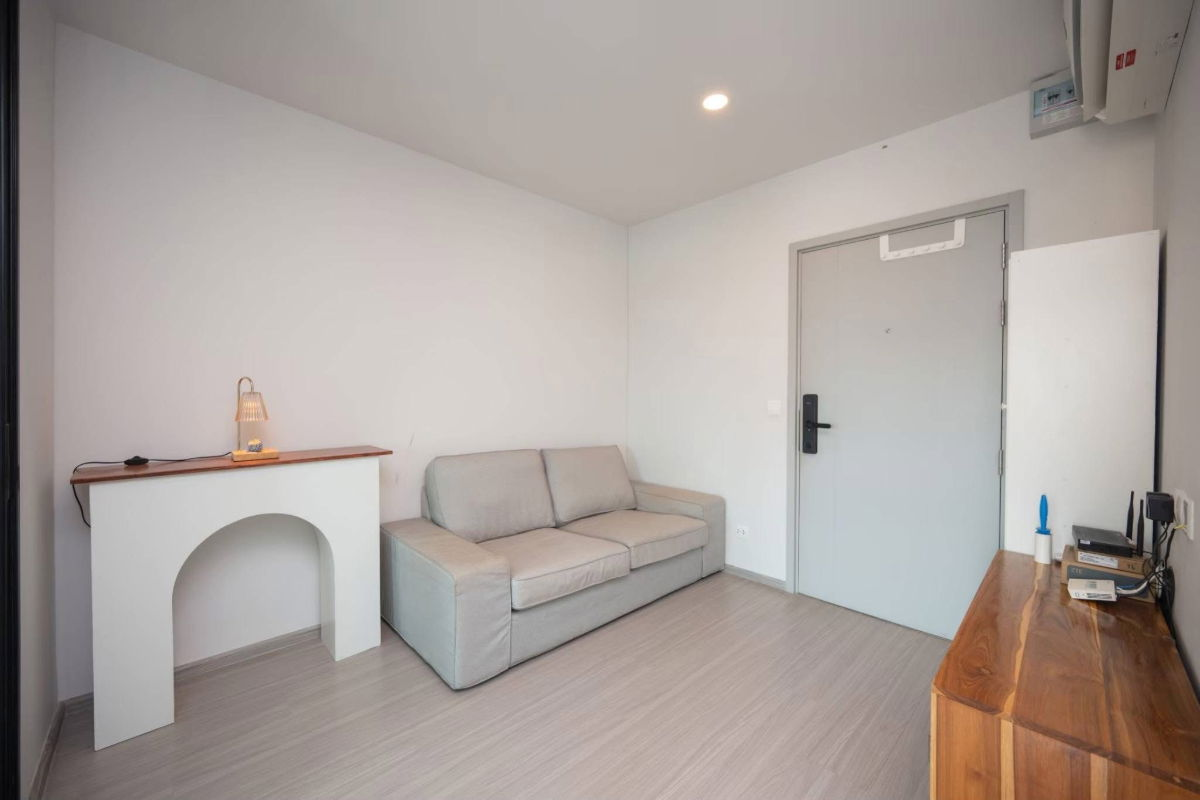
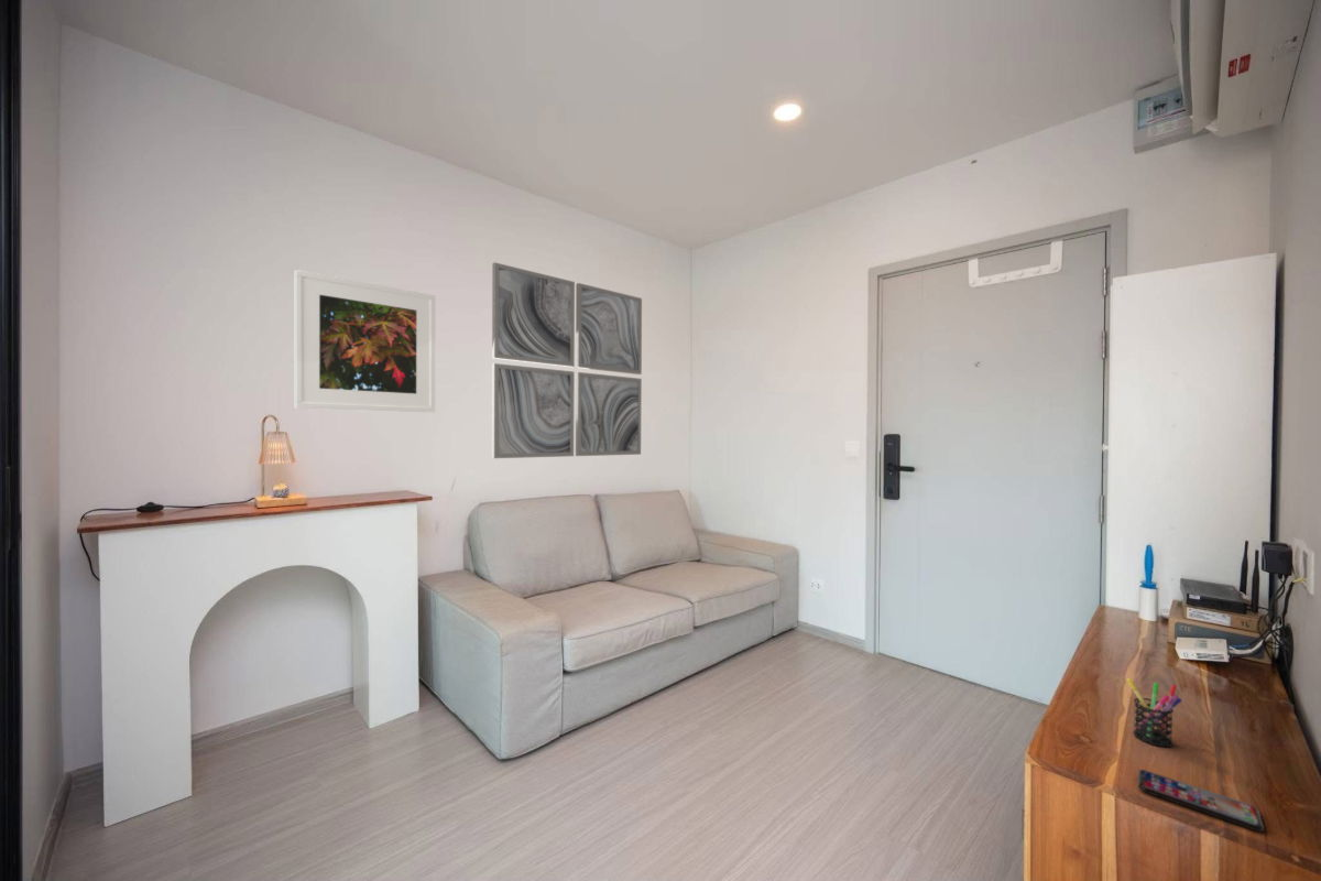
+ smartphone (1196, 797)
+ pen holder (1155, 708)
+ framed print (370, 347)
+ wall art (576, 367)
